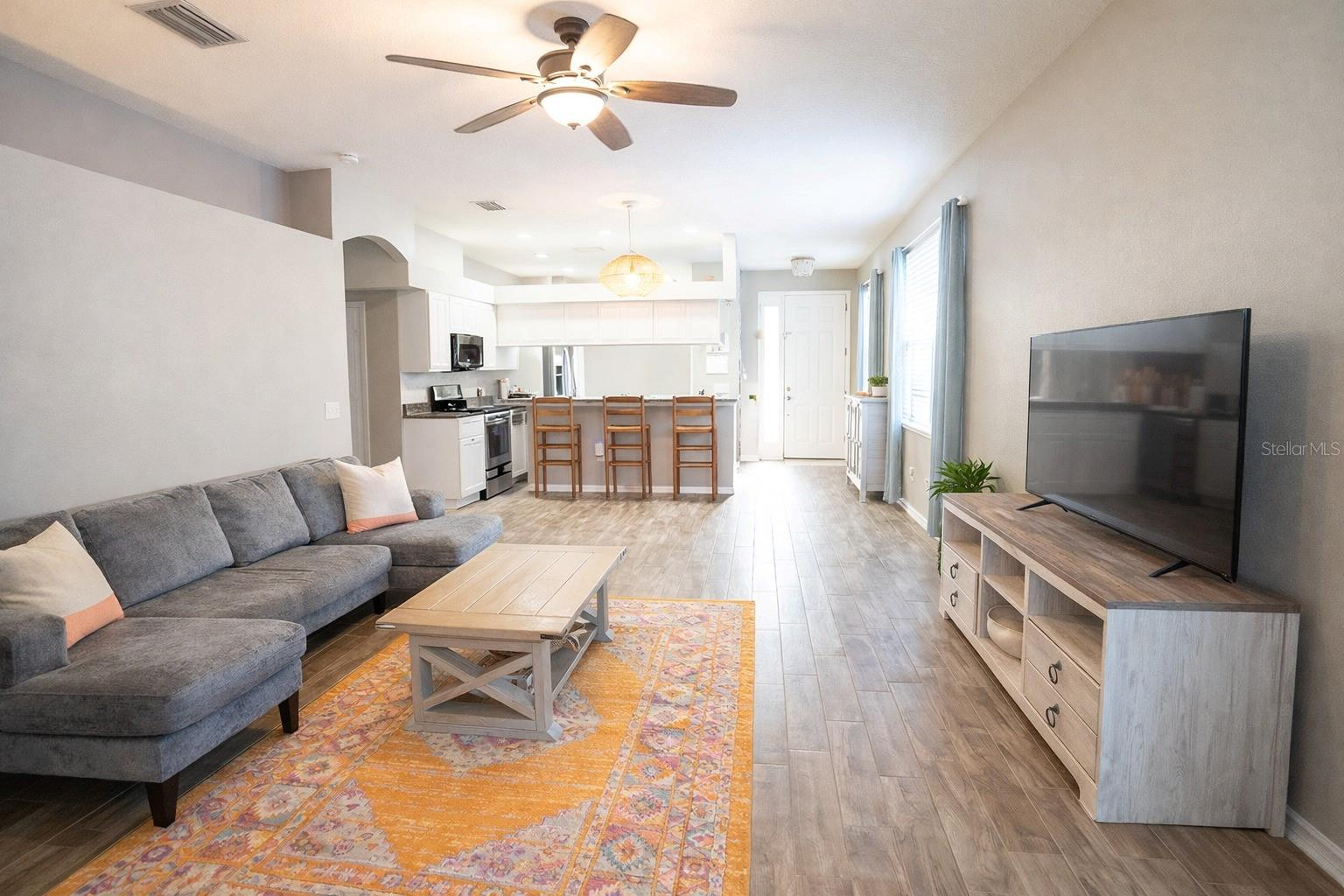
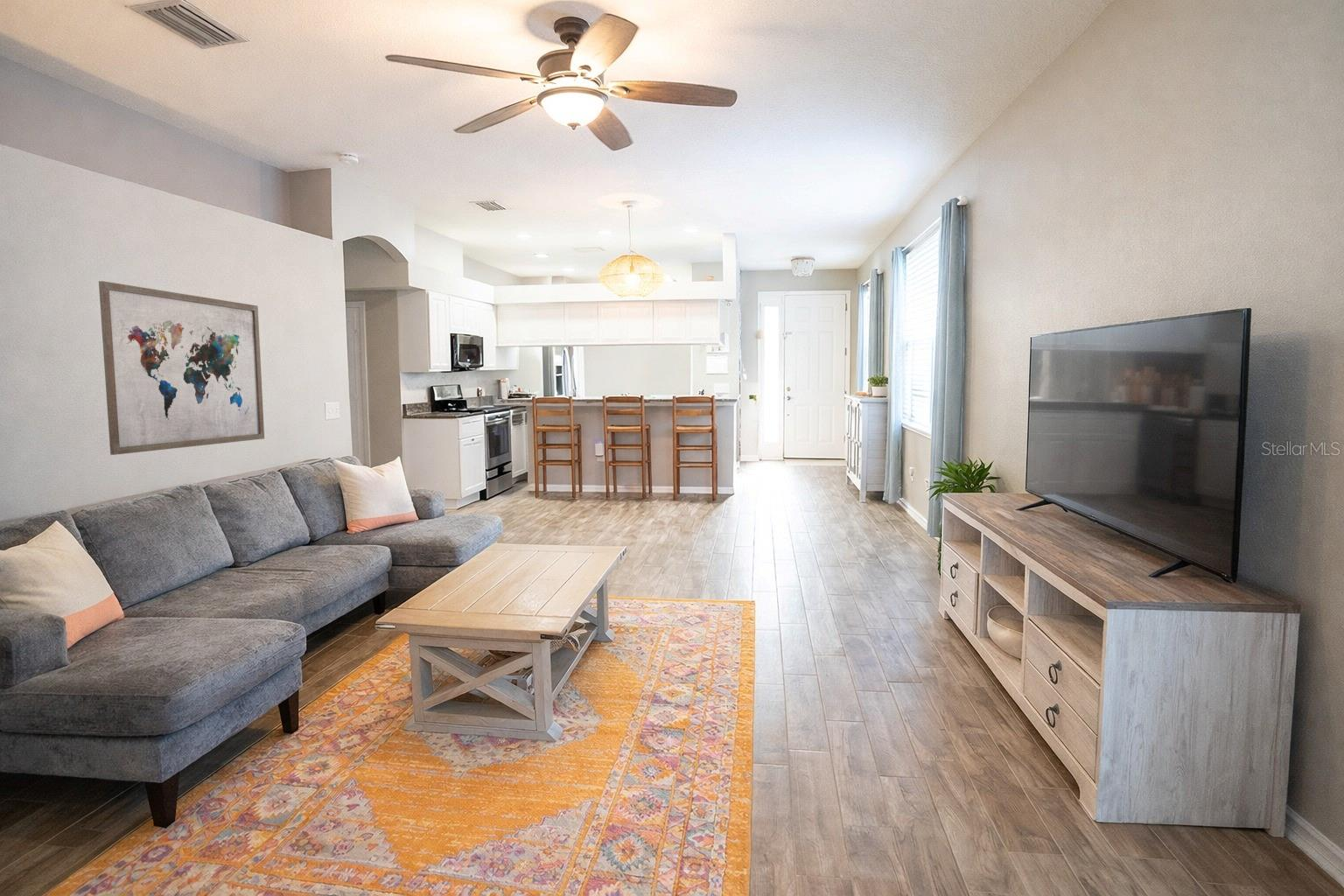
+ wall art (192, 371)
